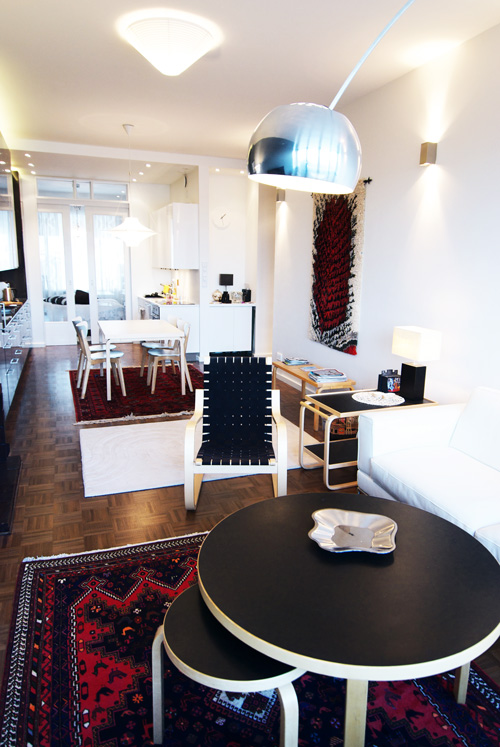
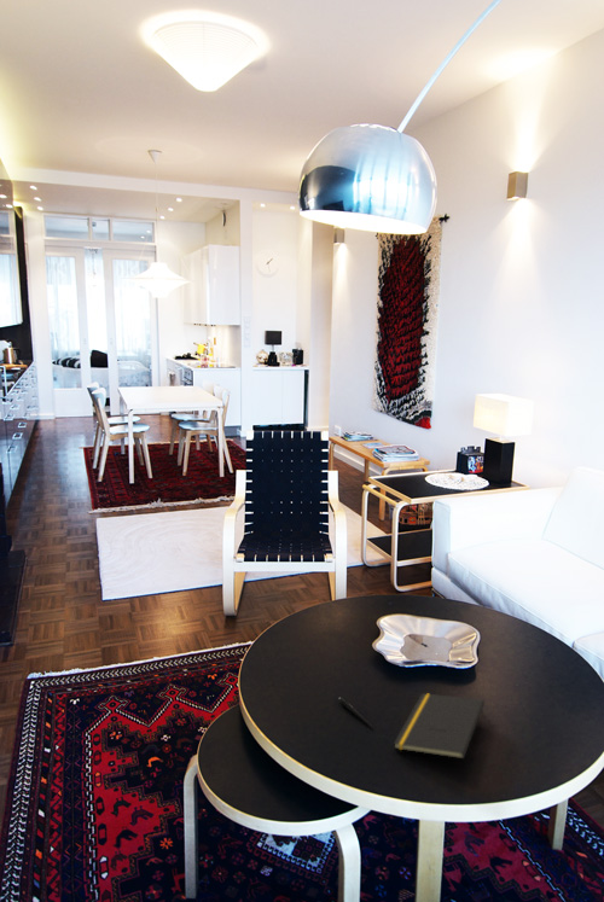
+ notepad (441, 722)
+ pen (354, 711)
